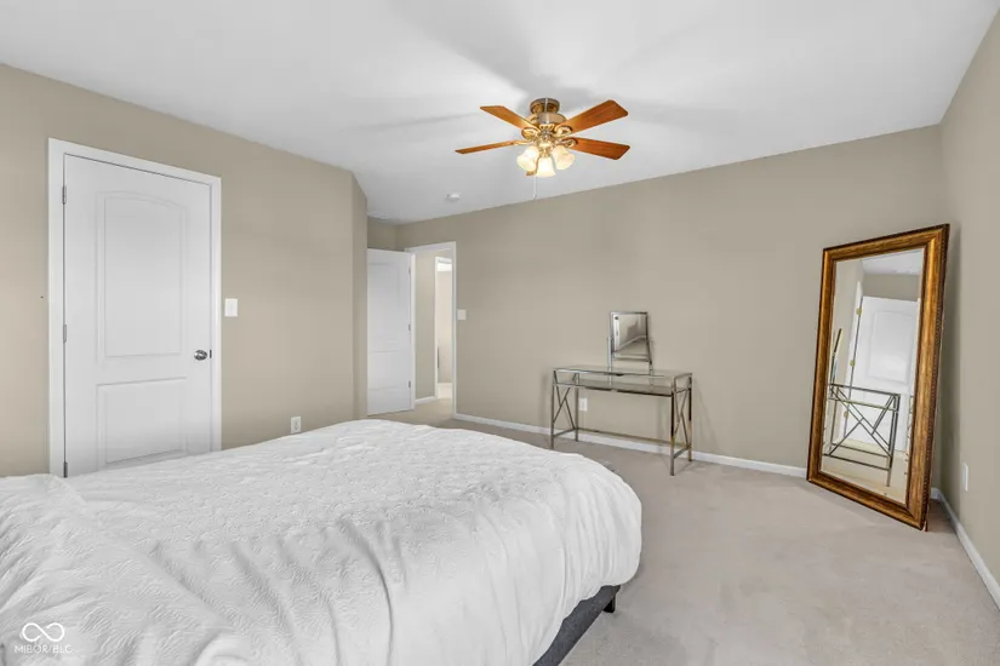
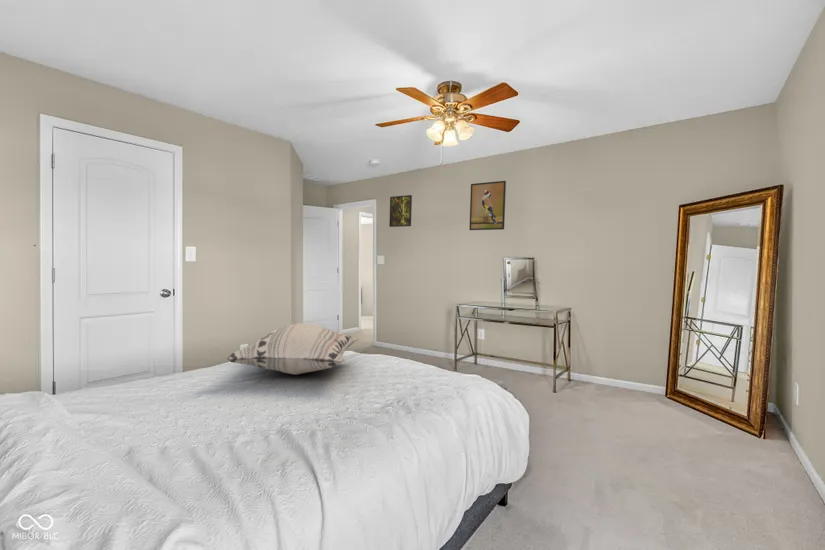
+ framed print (487, 206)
+ decorative pillow (299, 347)
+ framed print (400, 211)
